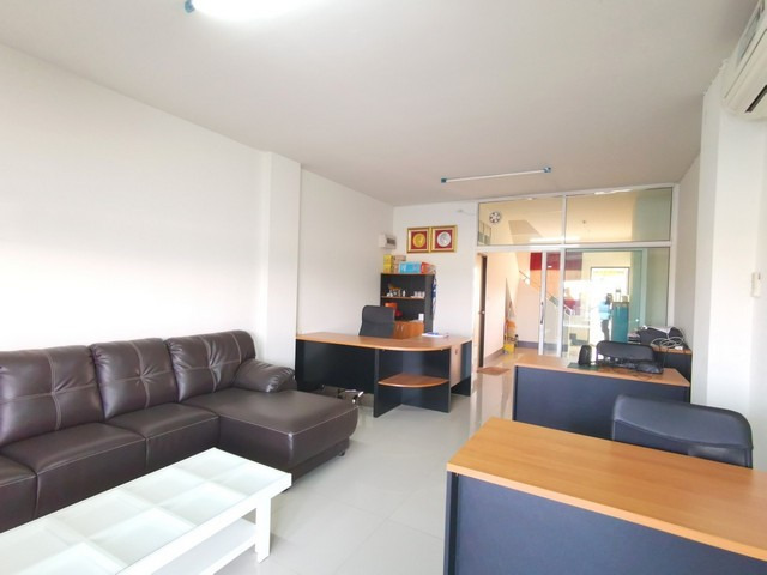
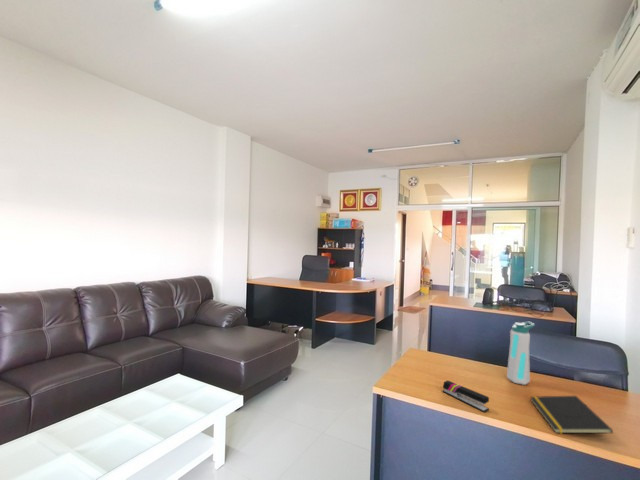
+ notepad (566, 412)
+ stapler (464, 394)
+ water bottle (520, 351)
